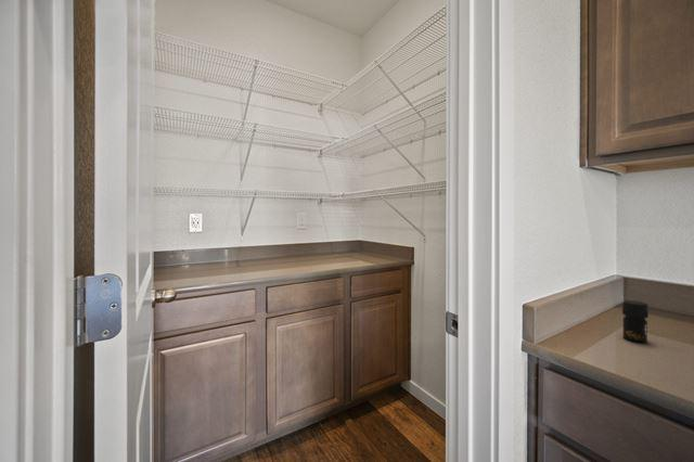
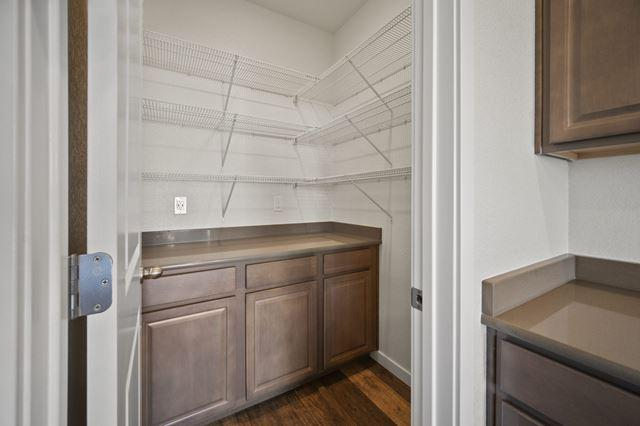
- jar (634, 320)
